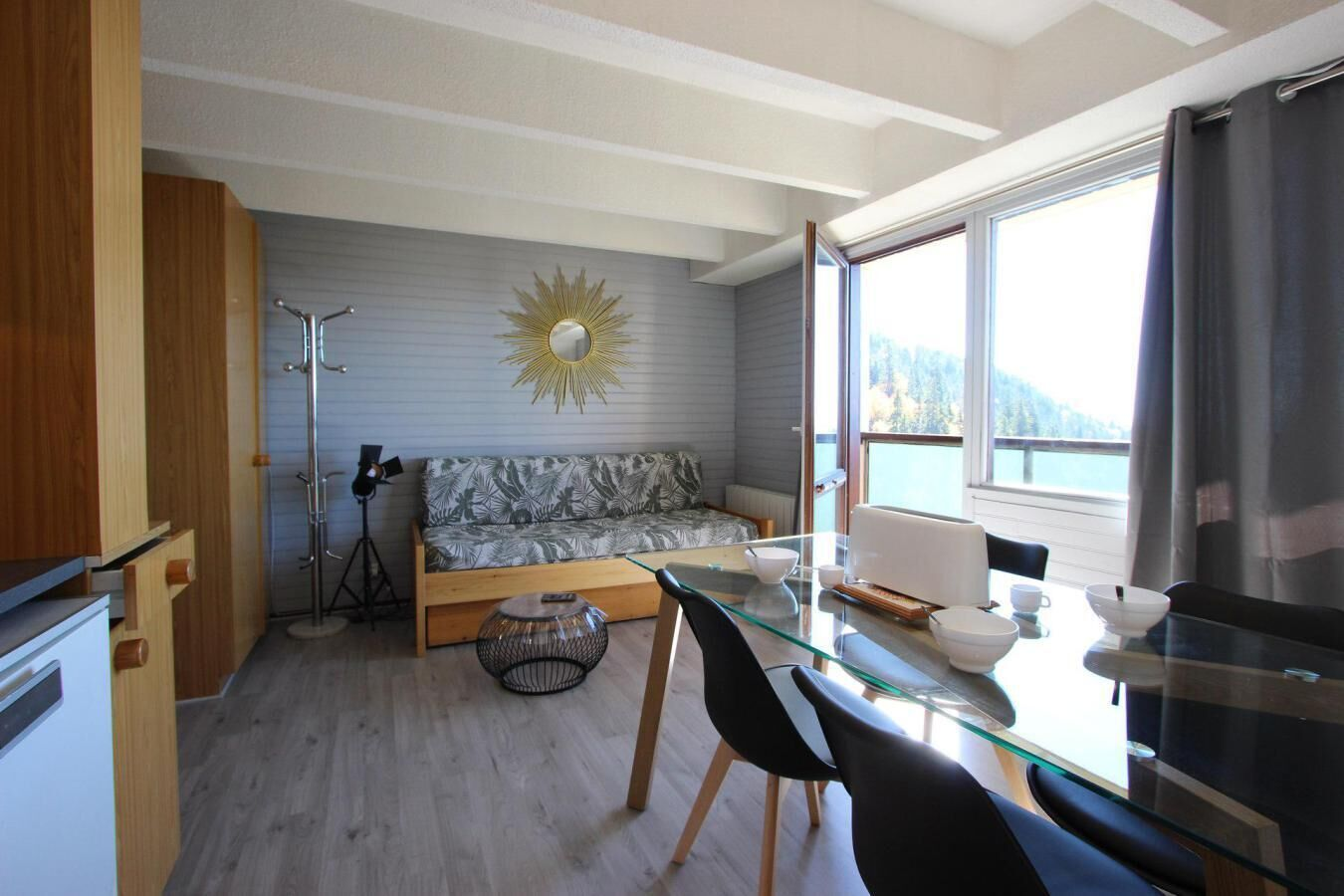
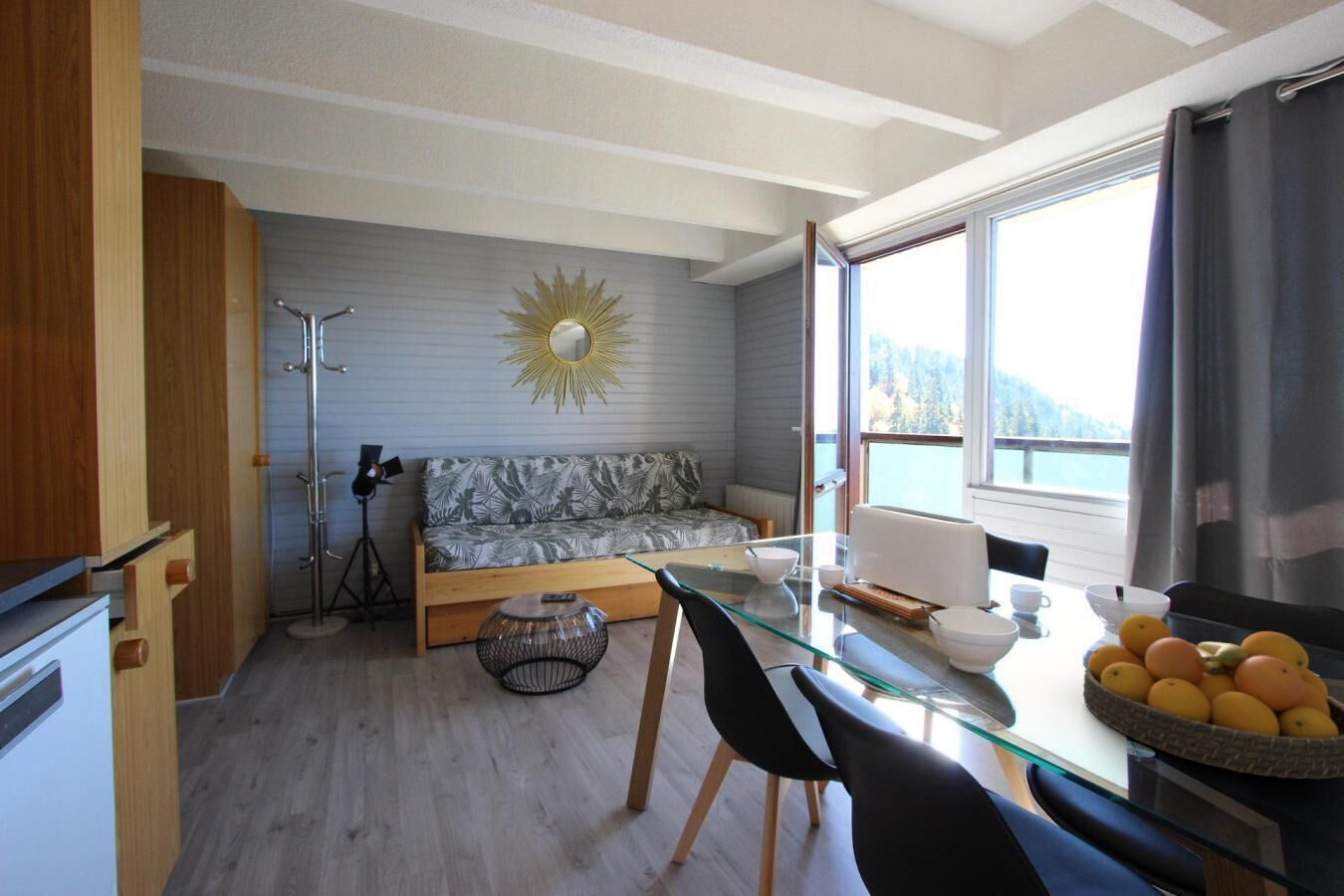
+ fruit bowl (1211, 676)
